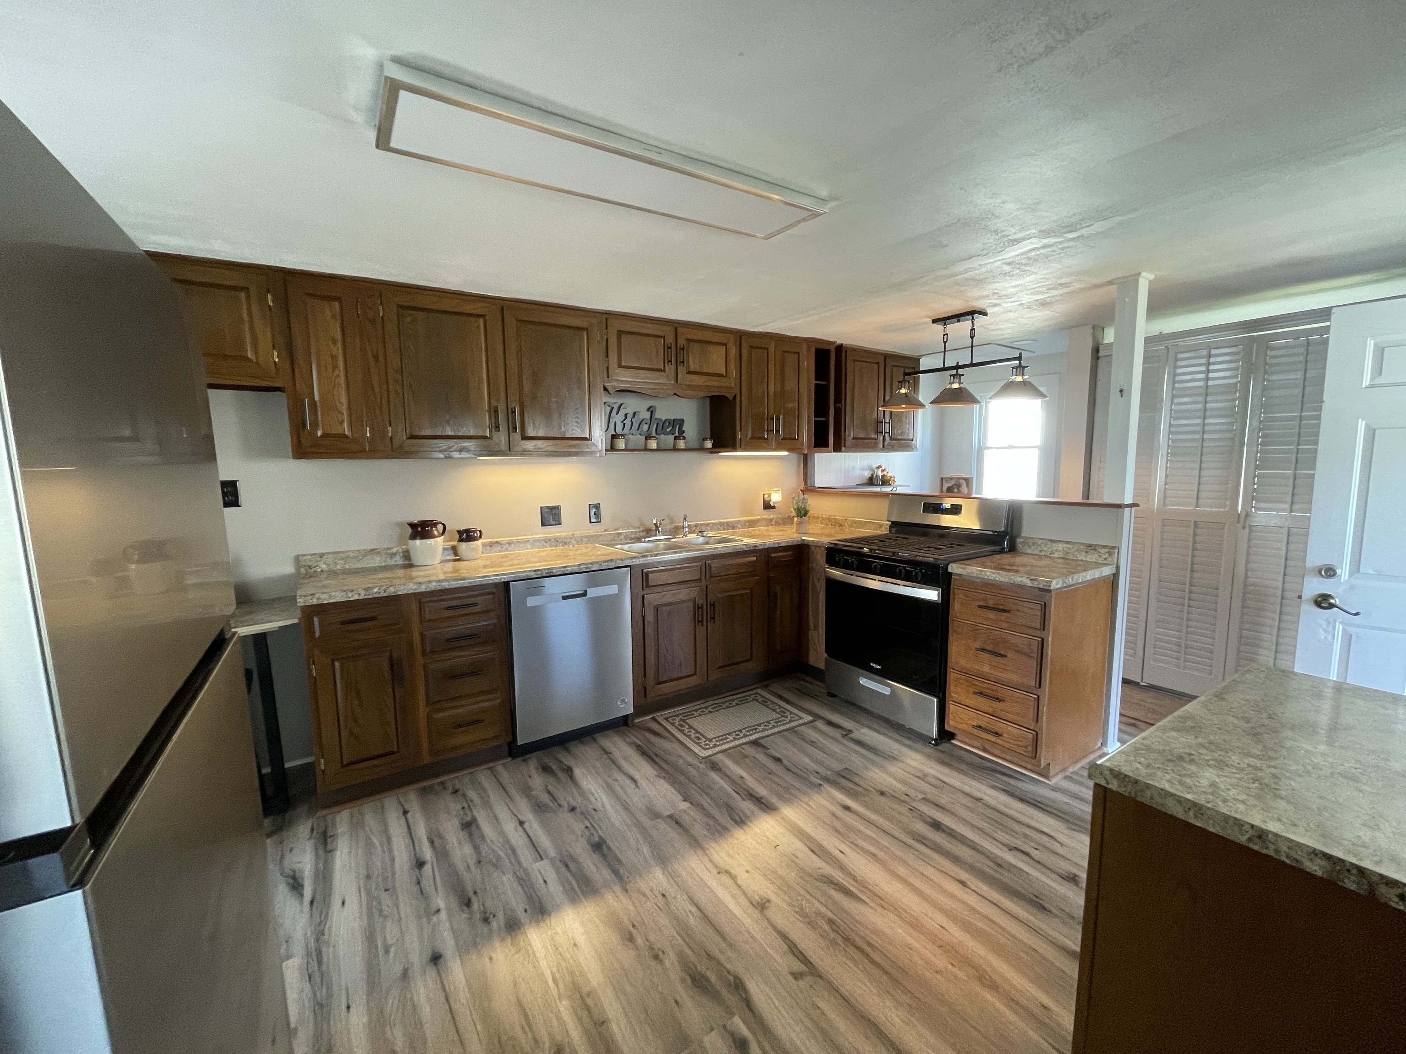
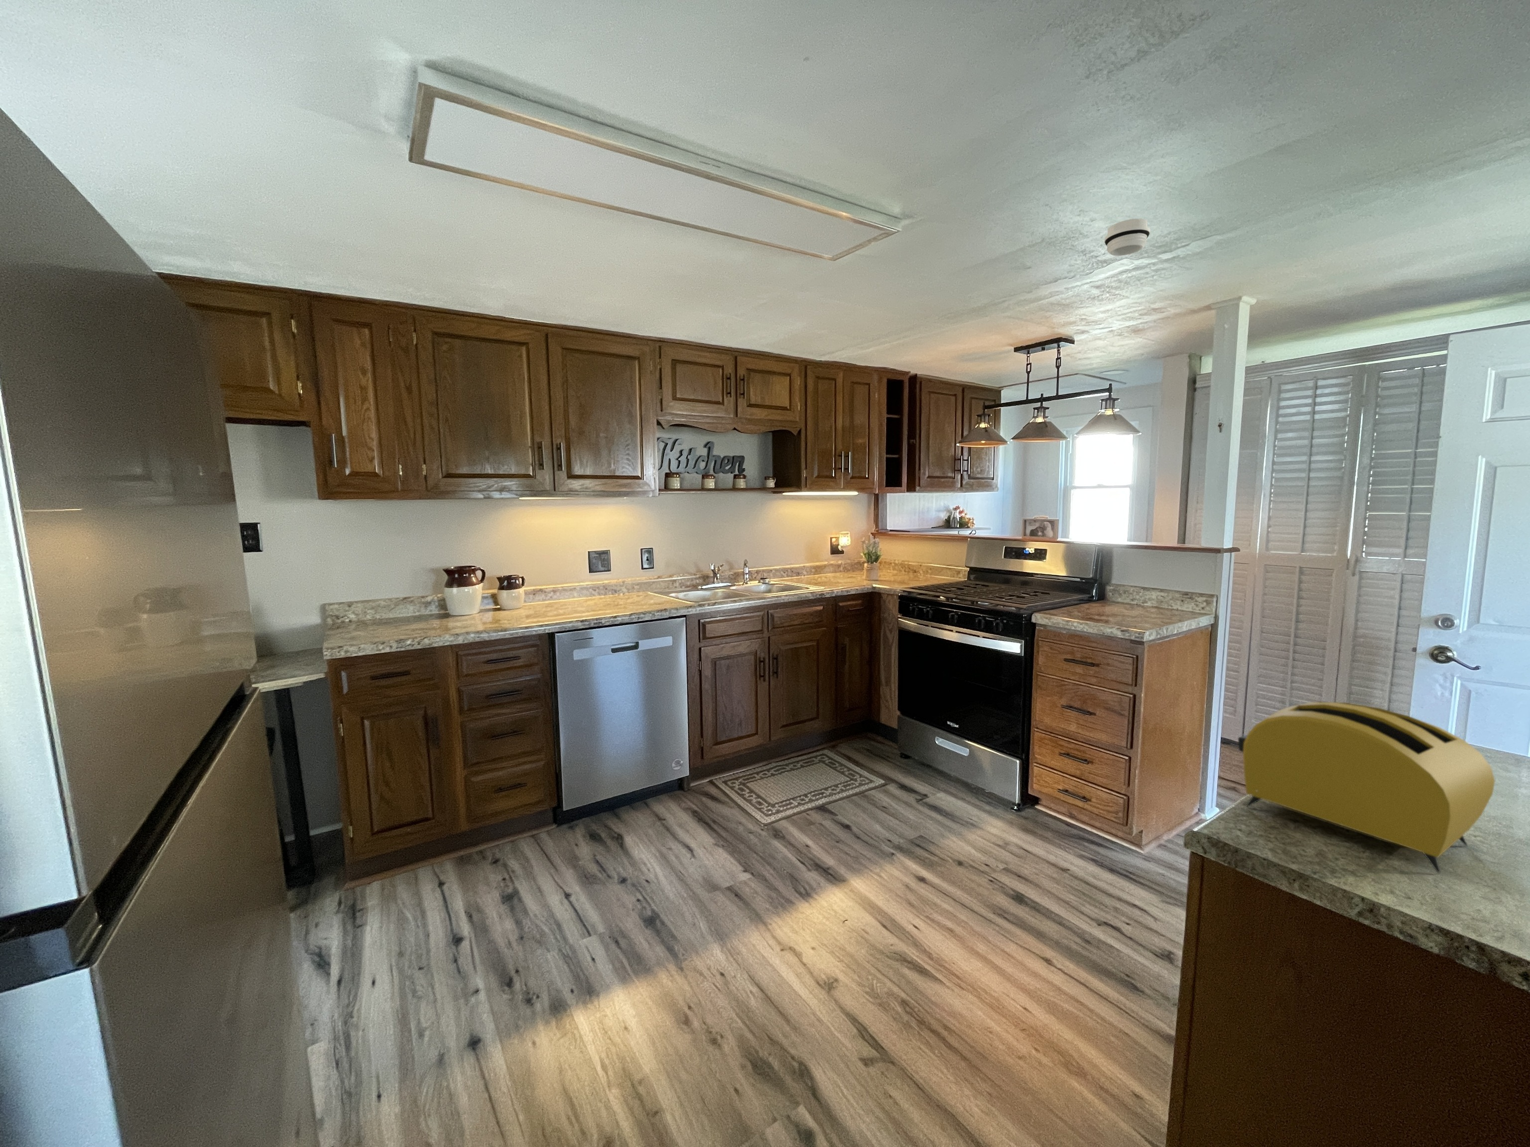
+ toaster (1349, 764)
+ smoke detector (1126, 239)
